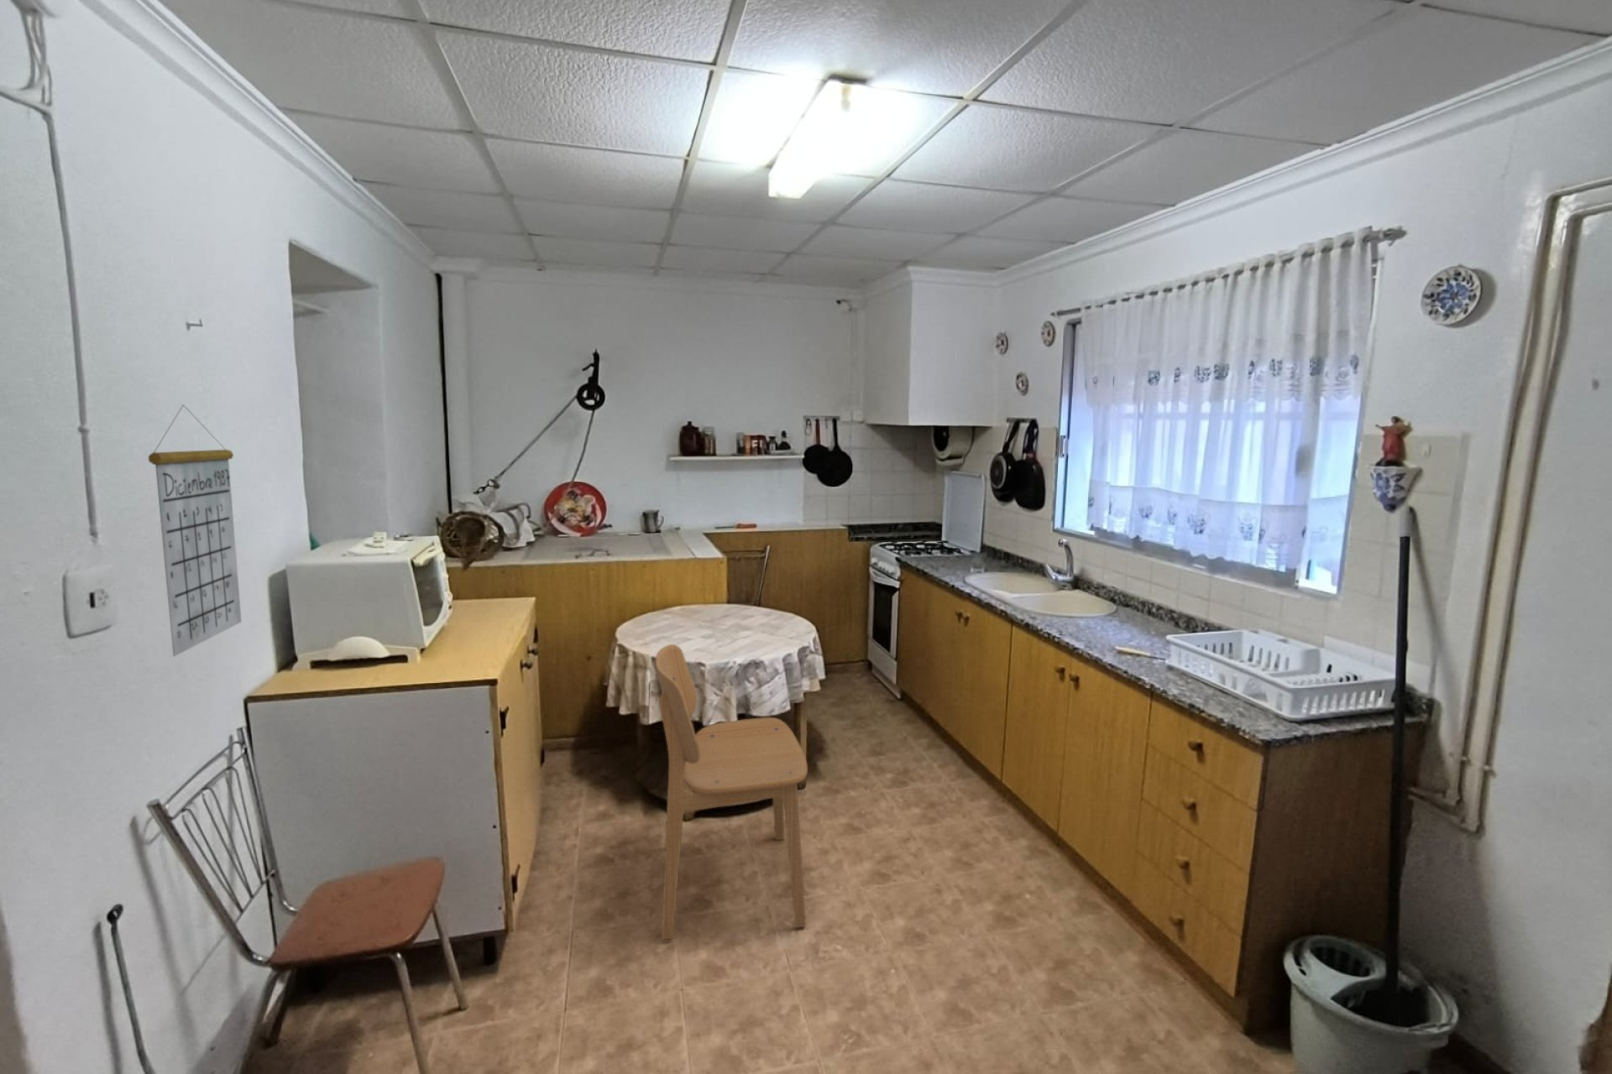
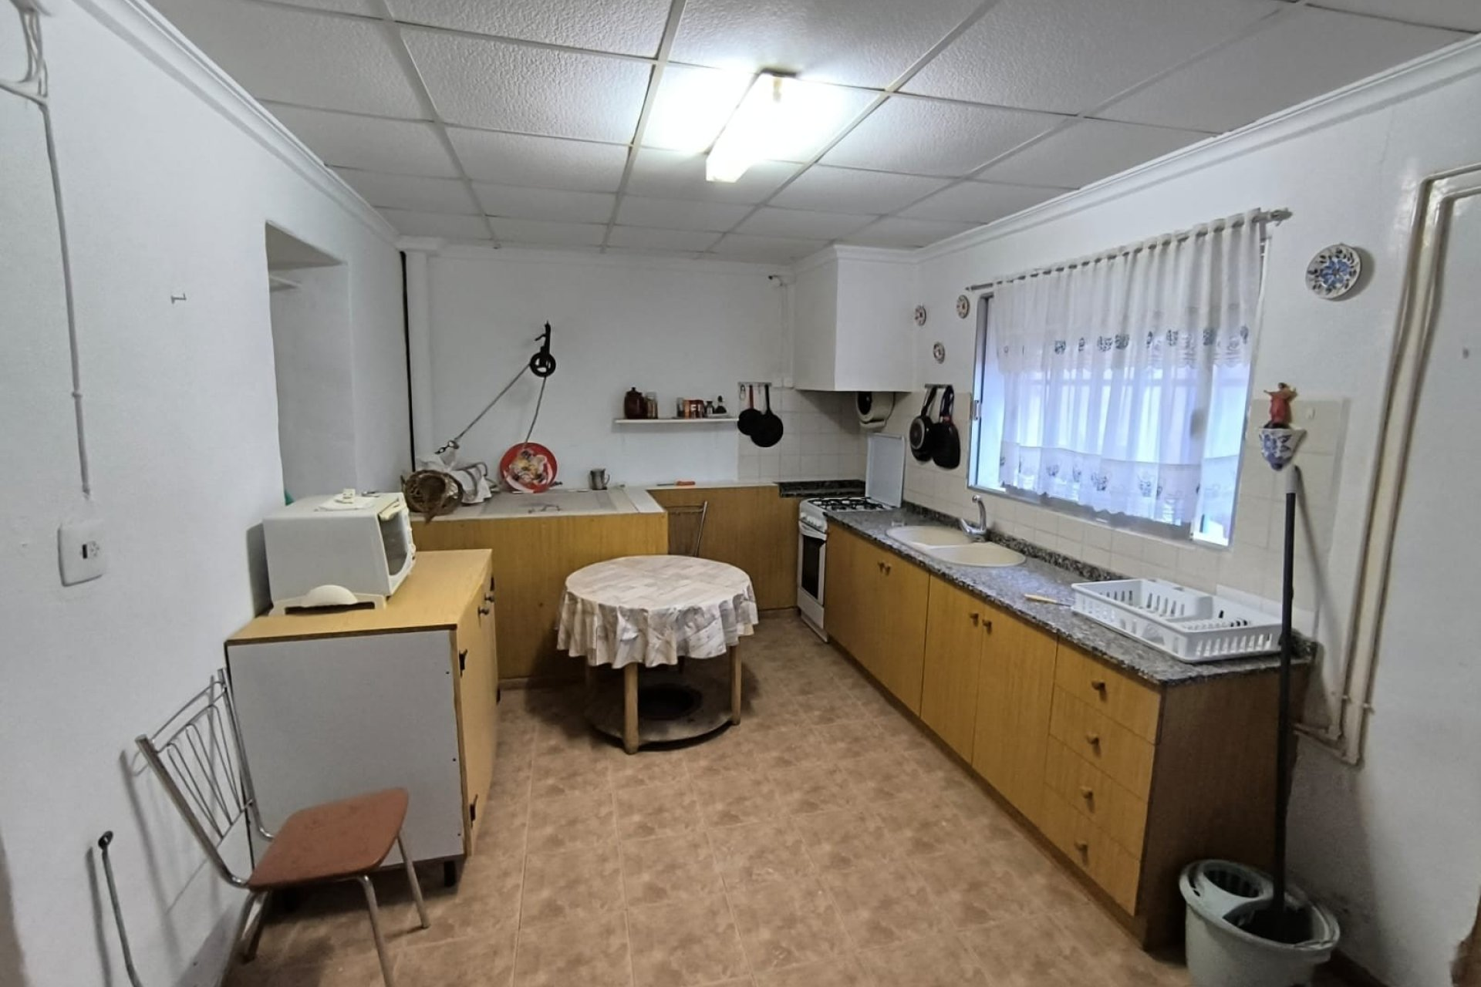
- dining chair (732, 773)
- calendar (200, 524)
